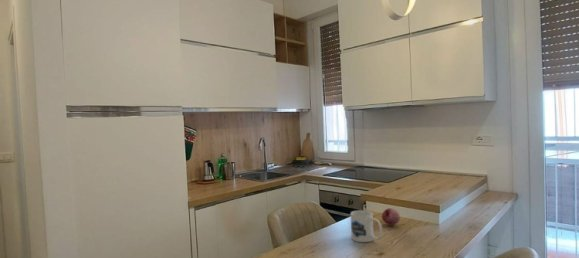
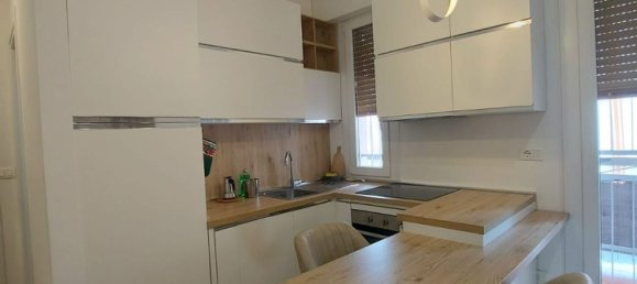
- fruit (391, 216)
- mug (364, 226)
